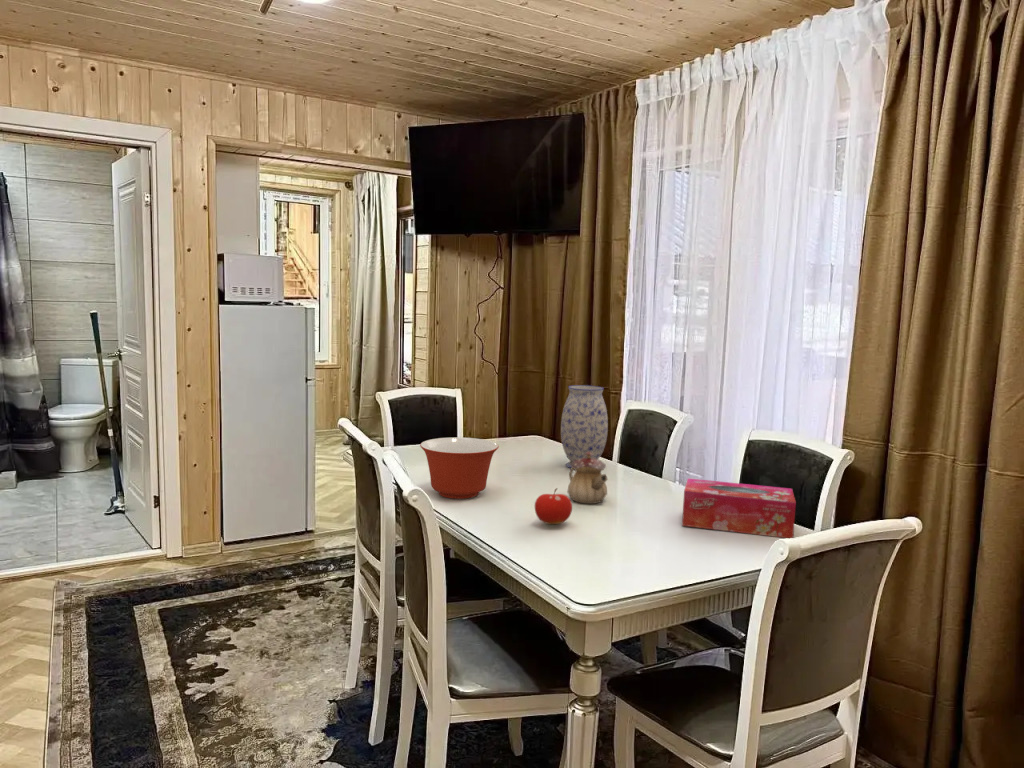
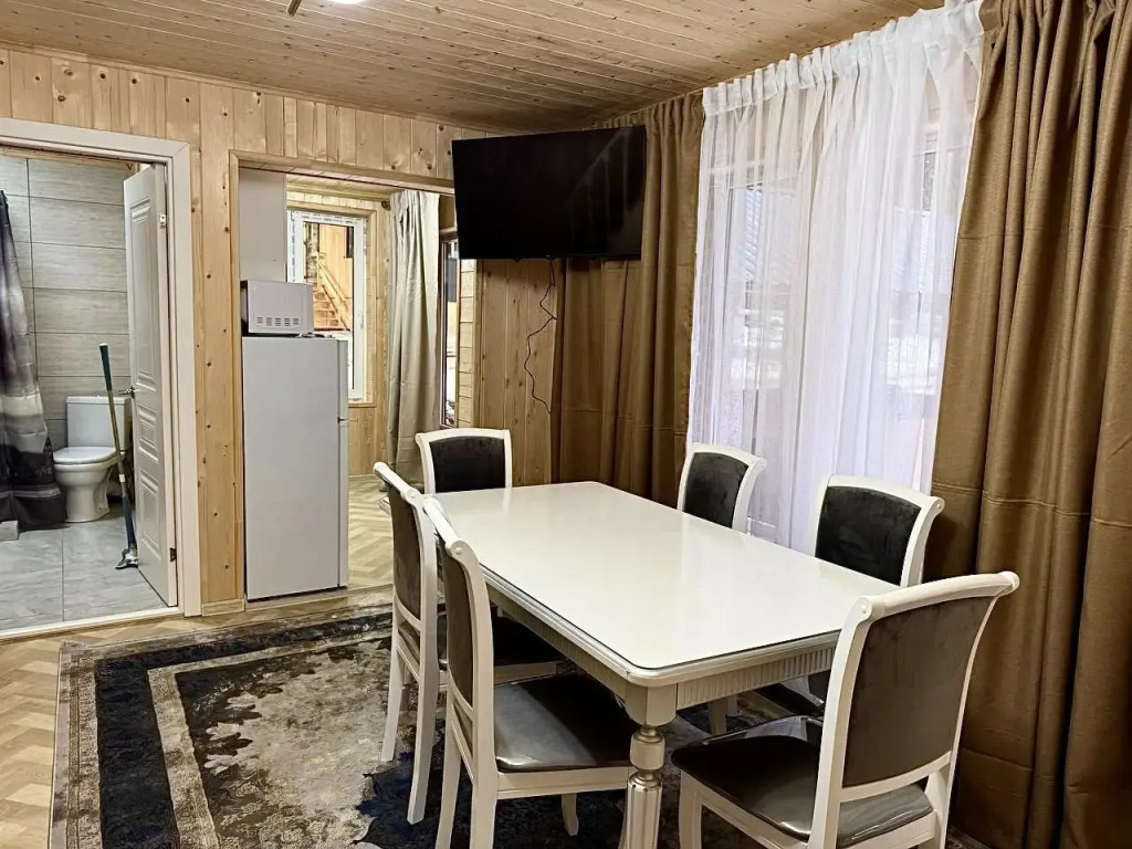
- vase (584, 427)
- teapot (586, 475)
- fruit (553, 506)
- mixing bowl (459, 469)
- tissue box (737, 506)
